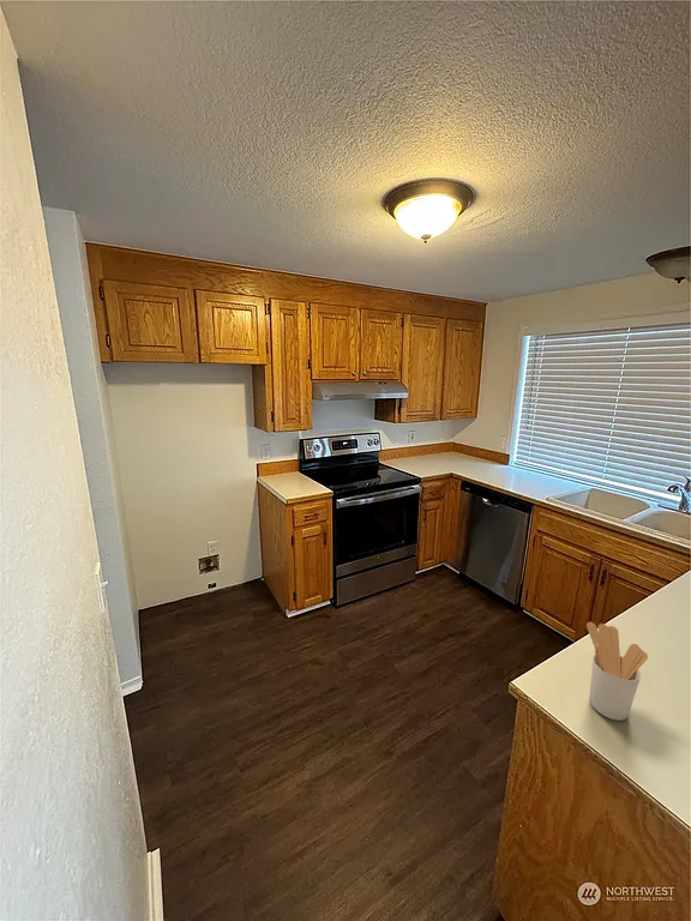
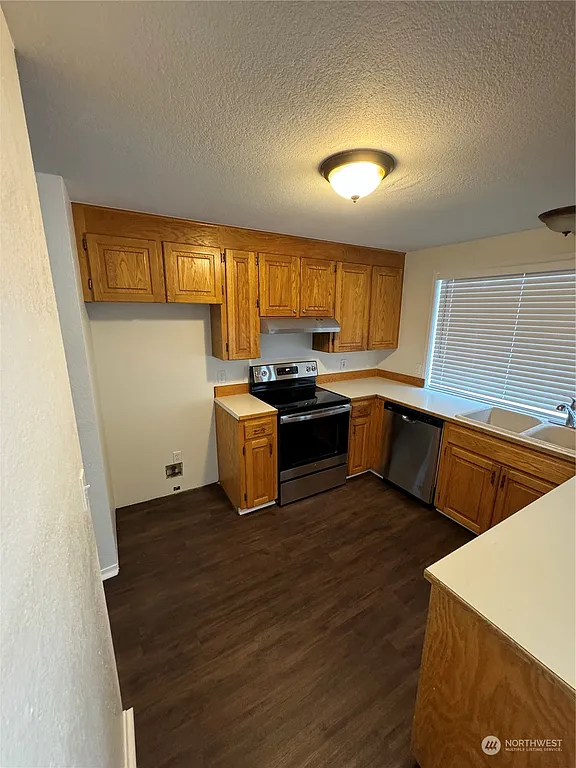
- utensil holder (608, 668)
